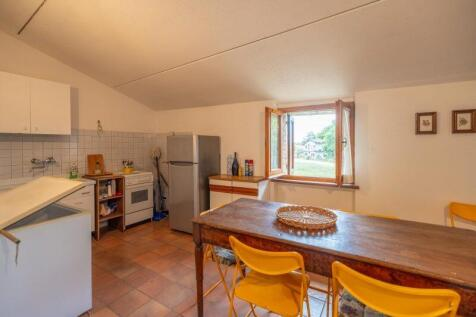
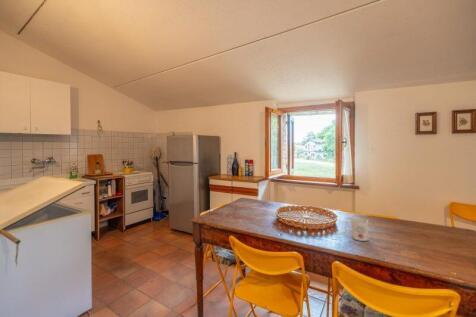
+ mug (356, 229)
